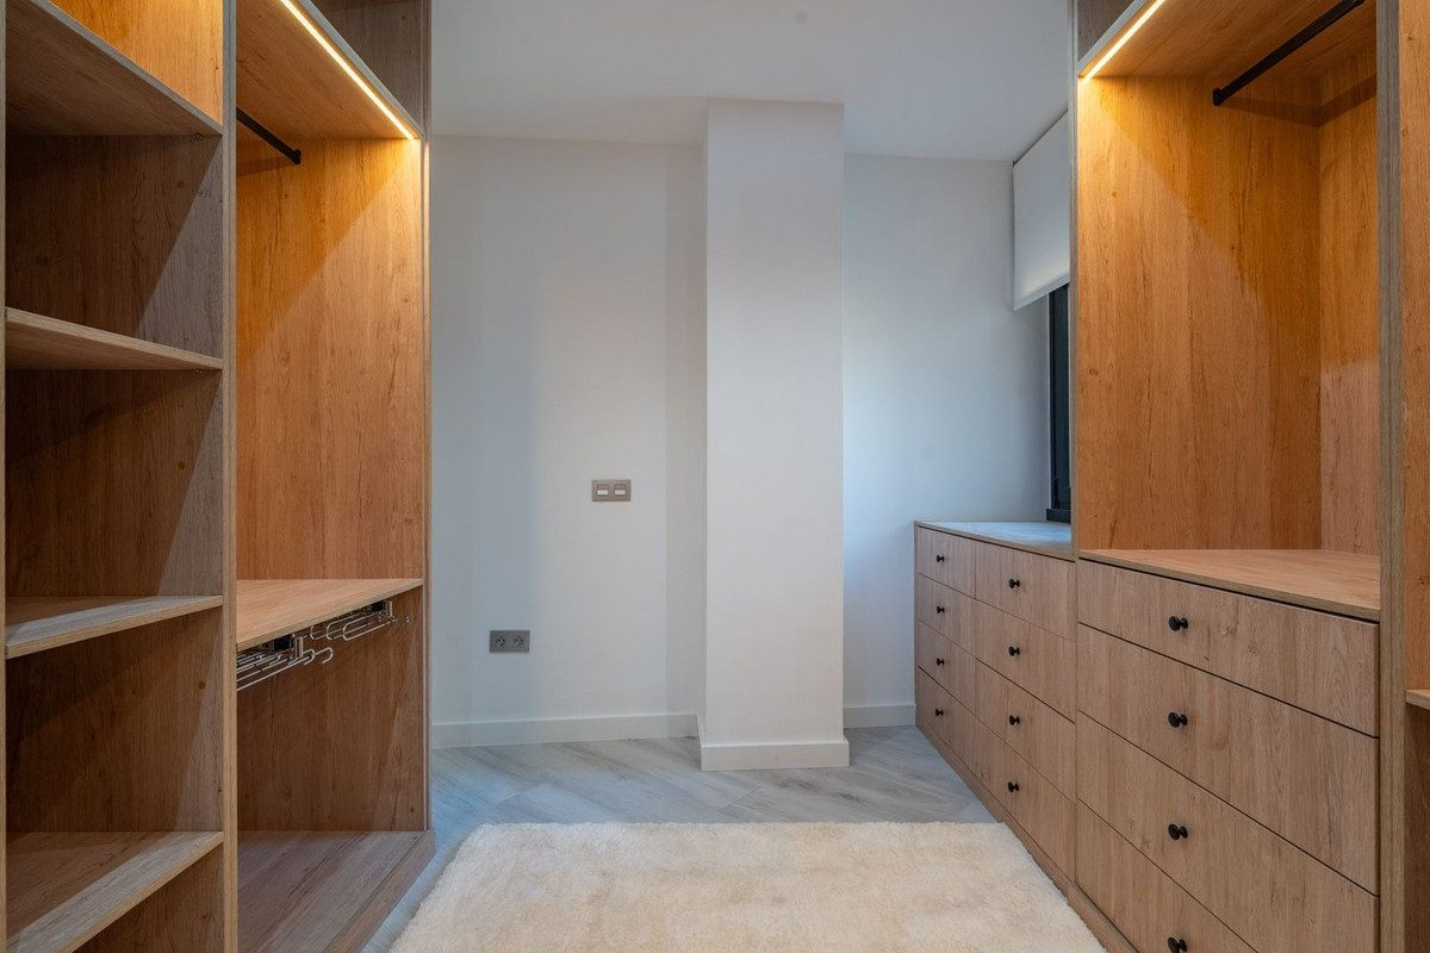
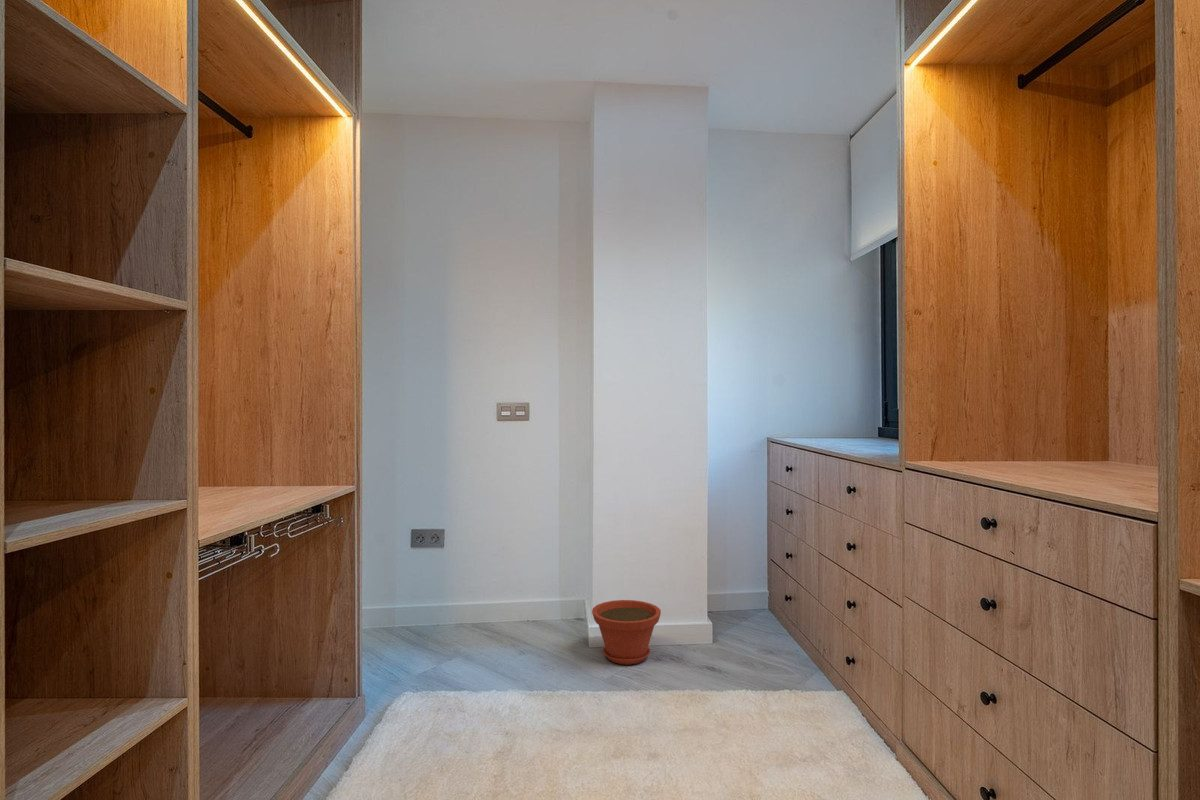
+ plant pot (626, 633)
